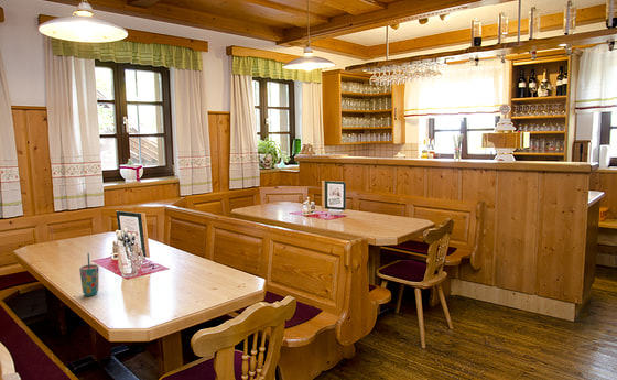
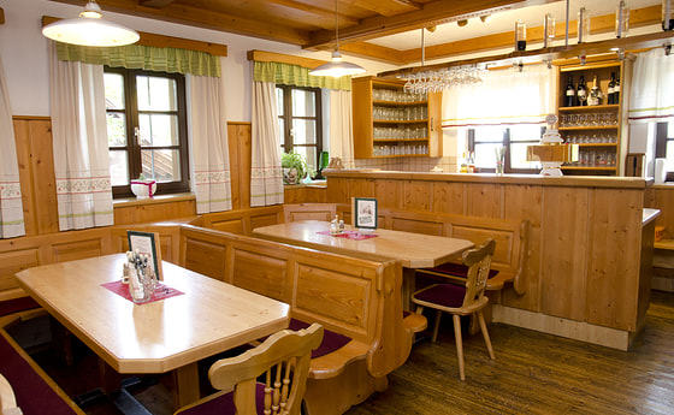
- cup (89, 273)
